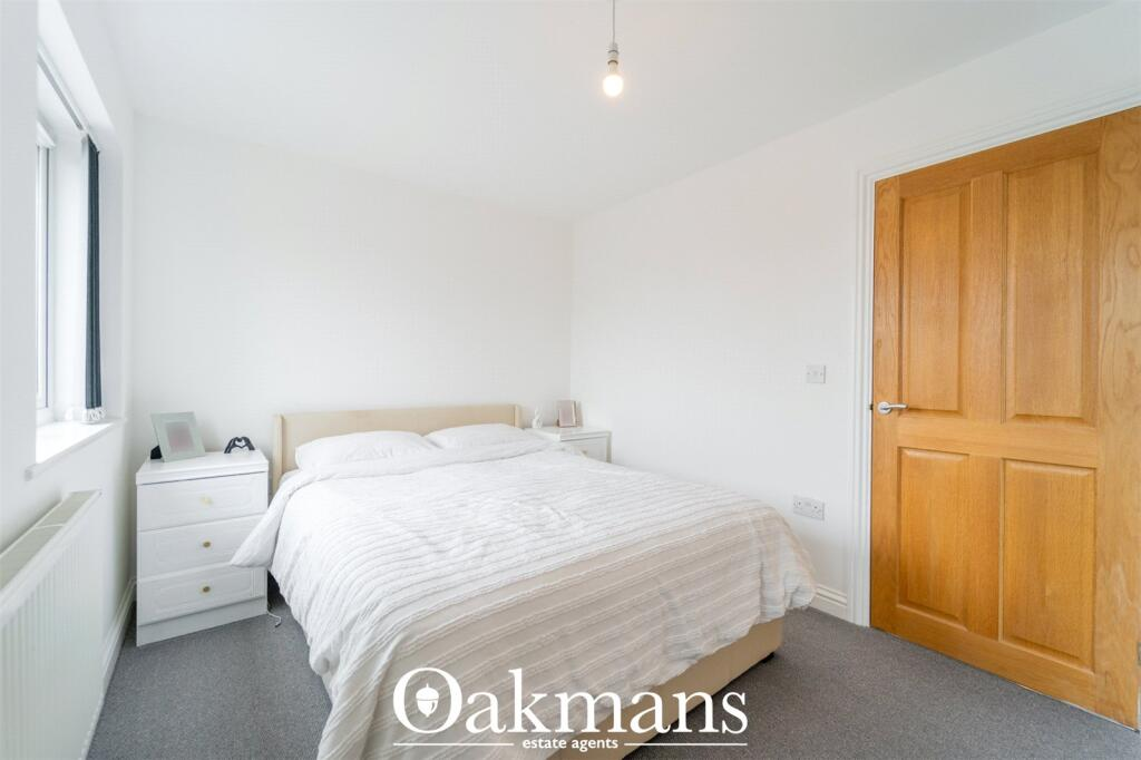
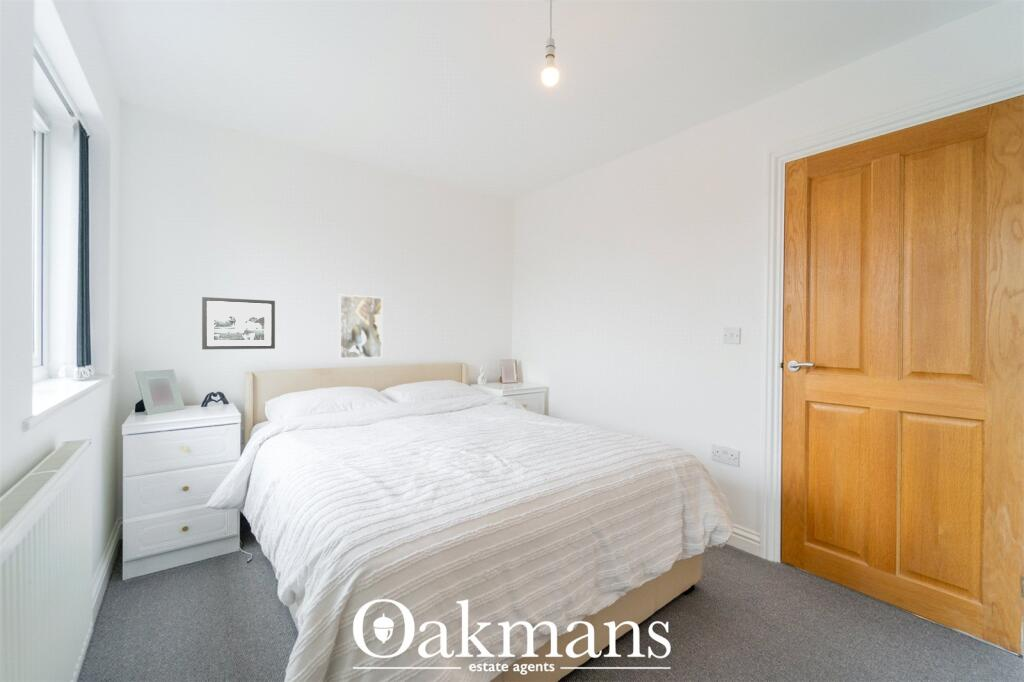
+ picture frame (240, 324)
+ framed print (360, 327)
